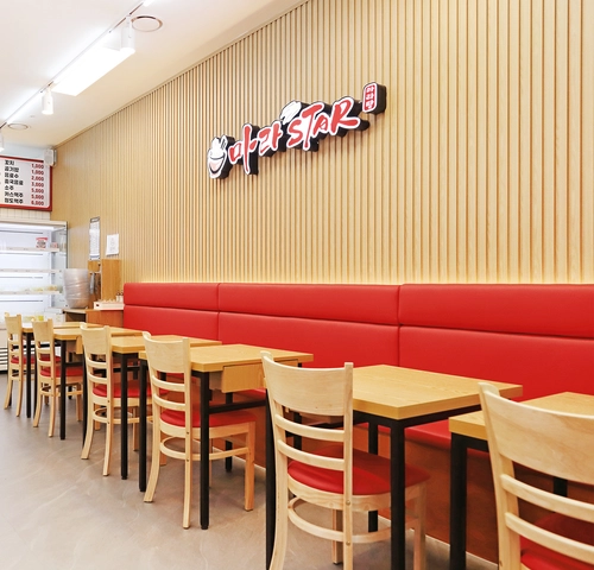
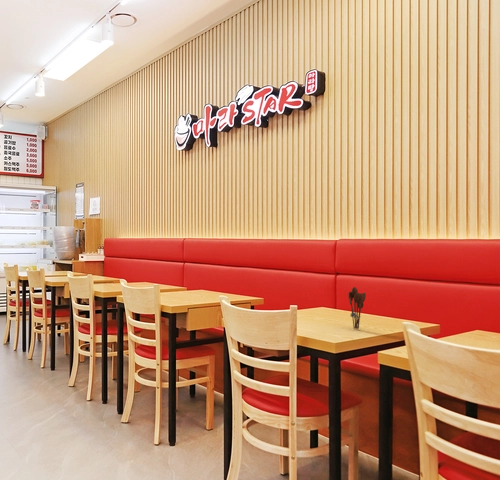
+ utensil holder (357, 308)
